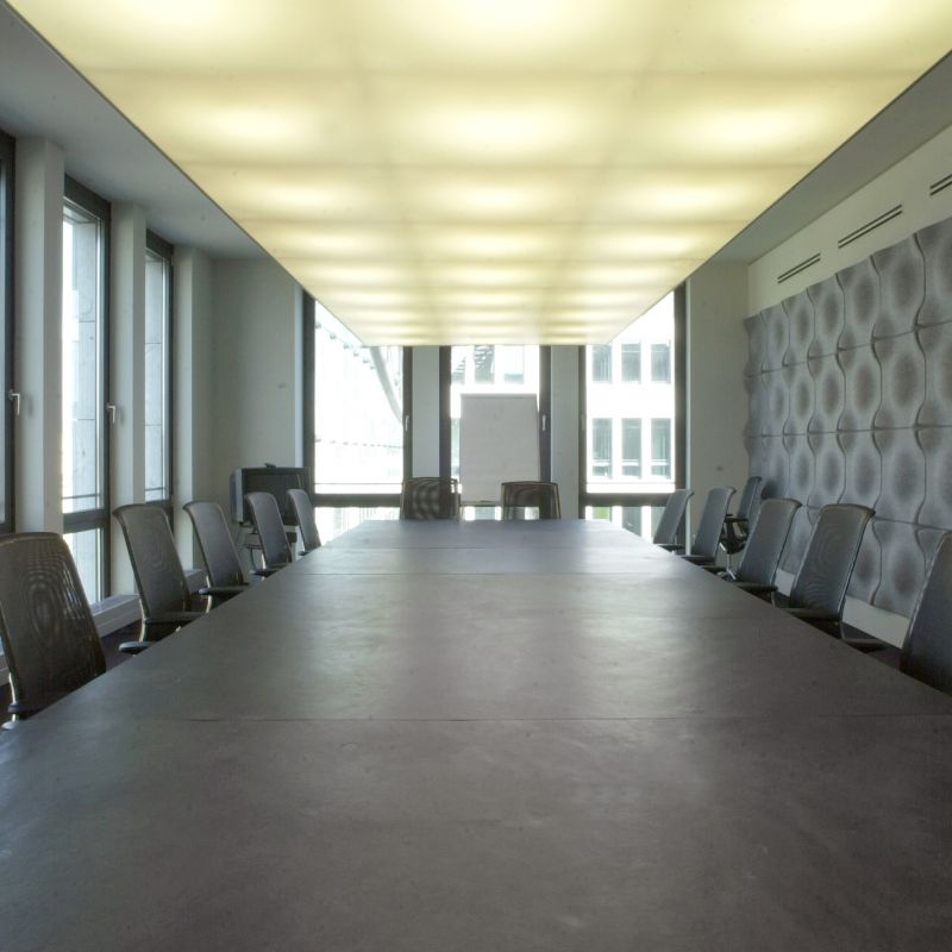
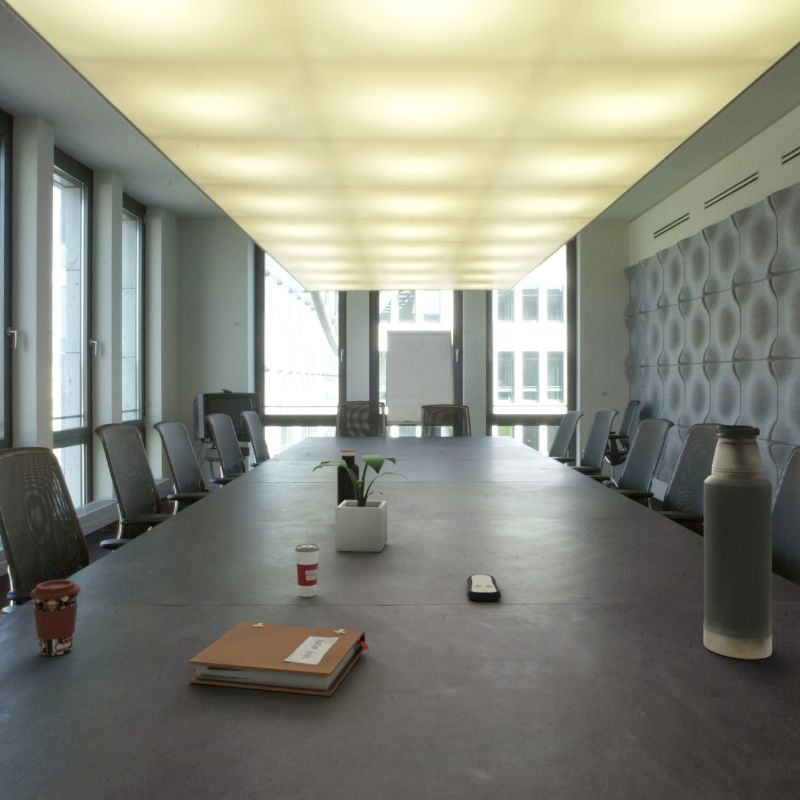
+ thermos (734, 534)
+ water bottle (348, 486)
+ remote control (482, 586)
+ potted plant (359, 500)
+ coffee cup (56, 617)
+ notebook (286, 654)
+ cup (307, 562)
